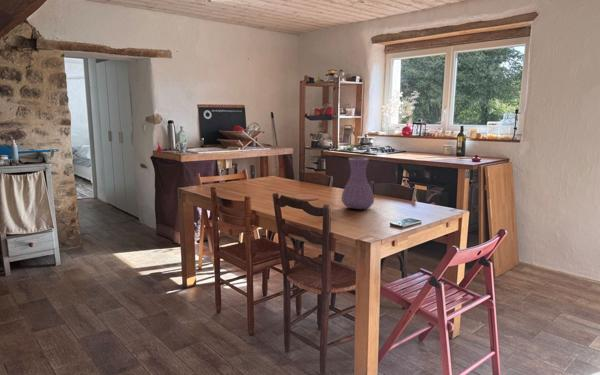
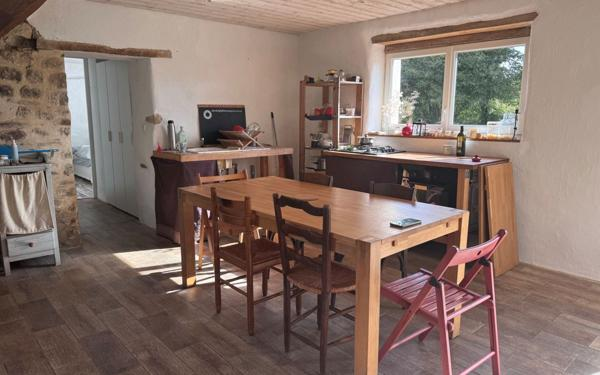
- vase (357, 183)
